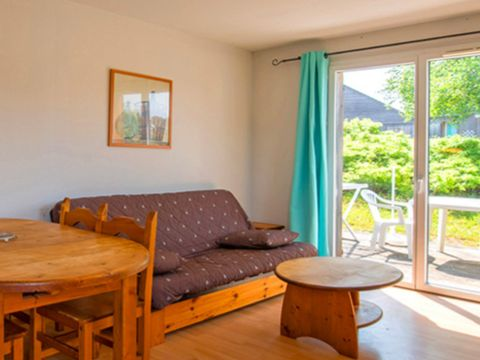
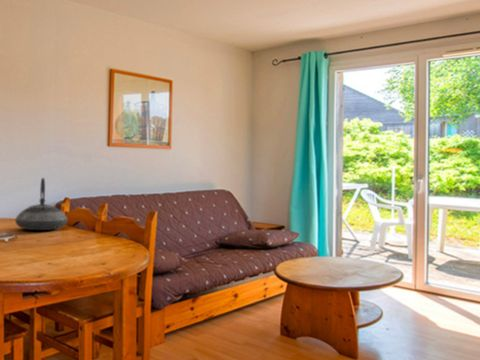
+ teapot (42, 203)
